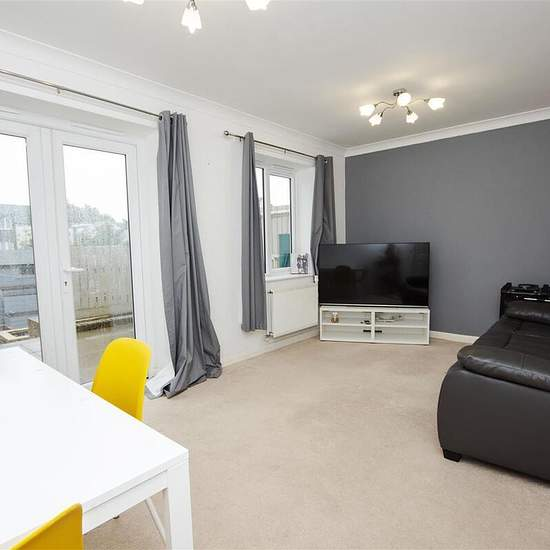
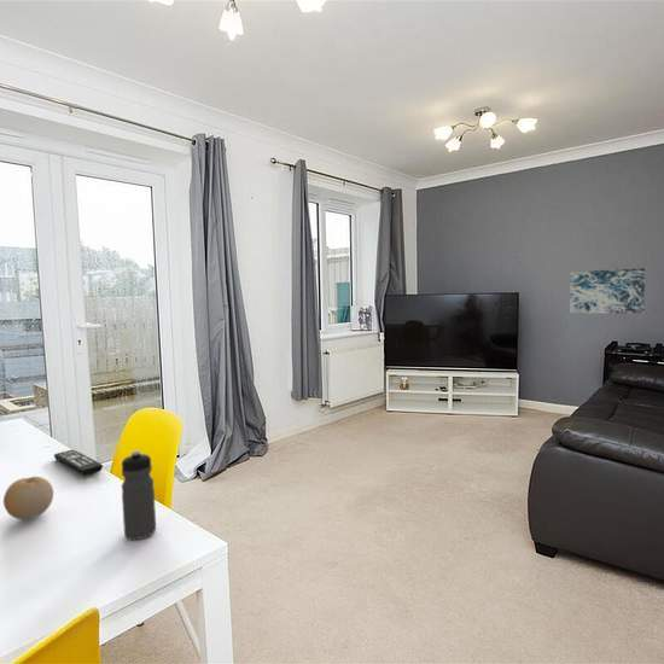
+ fruit (29, 497)
+ wall art (605, 291)
+ water bottle (138, 493)
+ remote control (77, 461)
